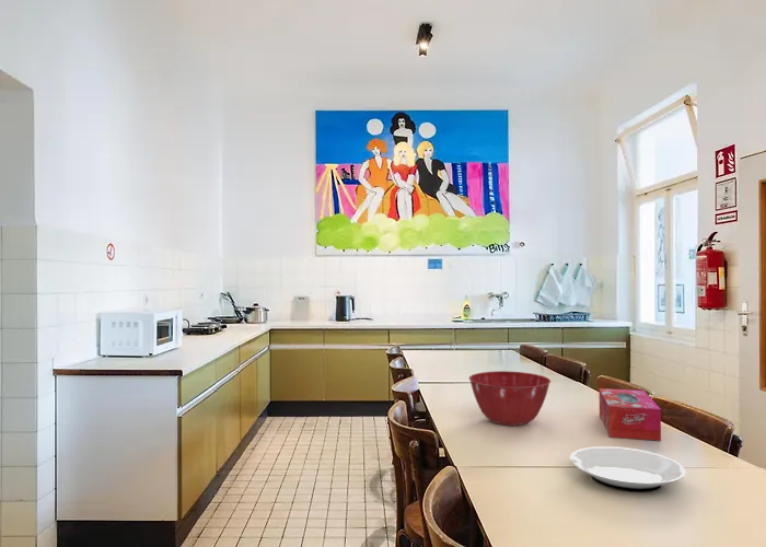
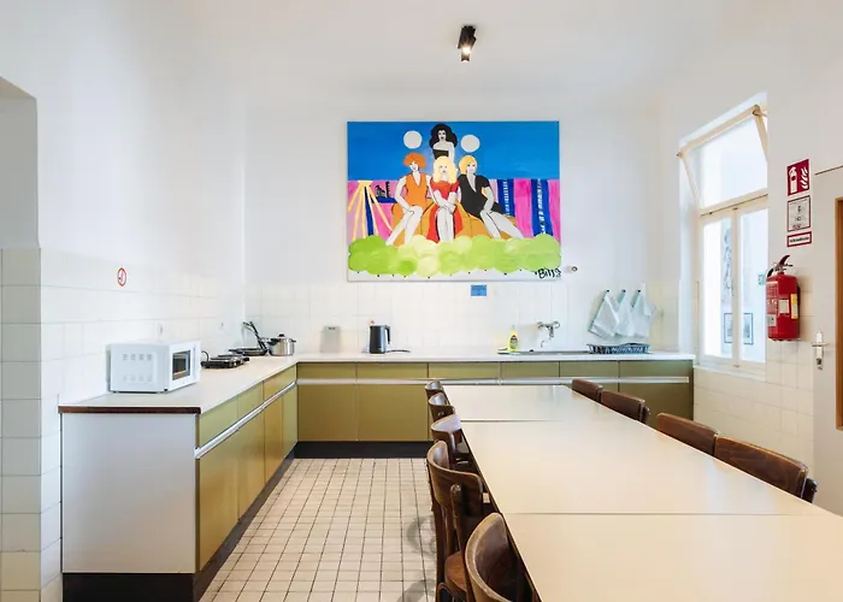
- plate (625, 470)
- tissue box (627, 411)
- mixing bowl (509, 399)
